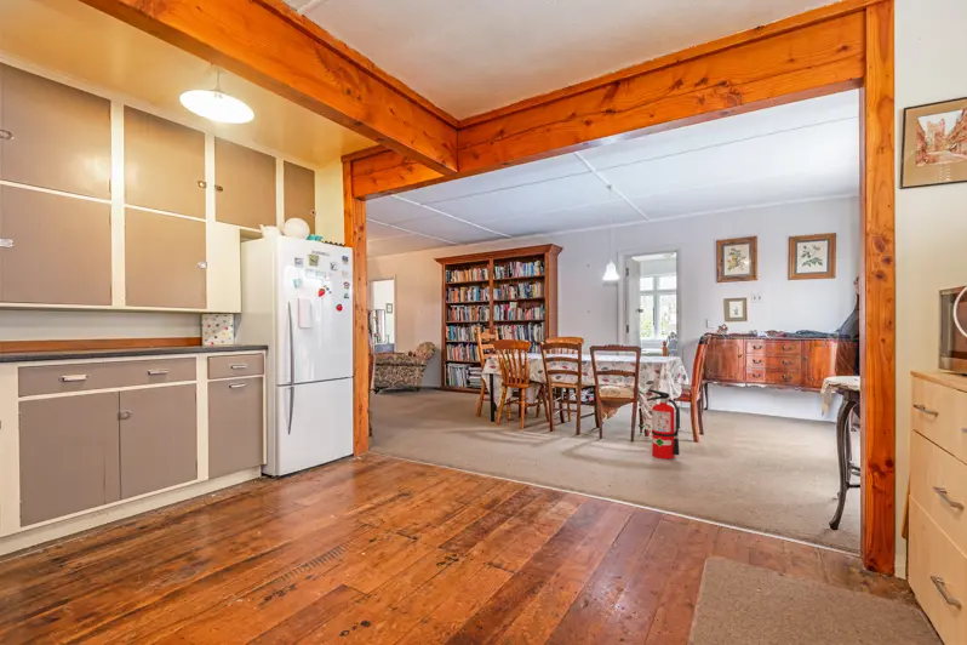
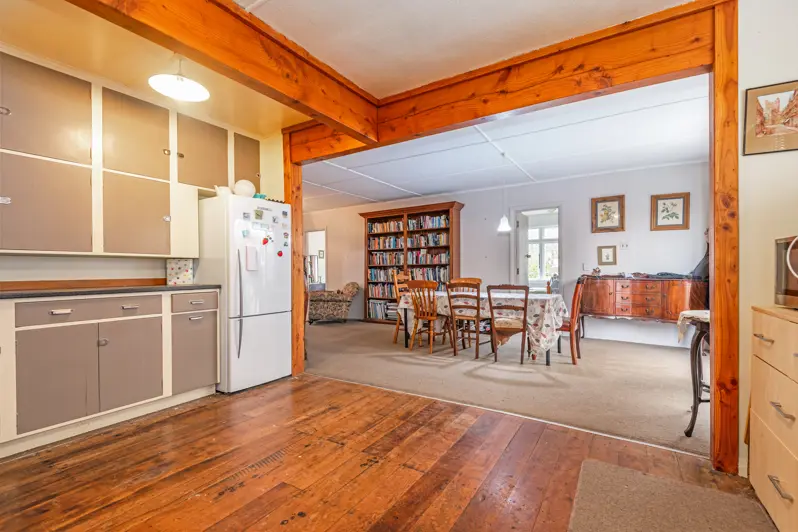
- fire extinguisher (660, 423)
